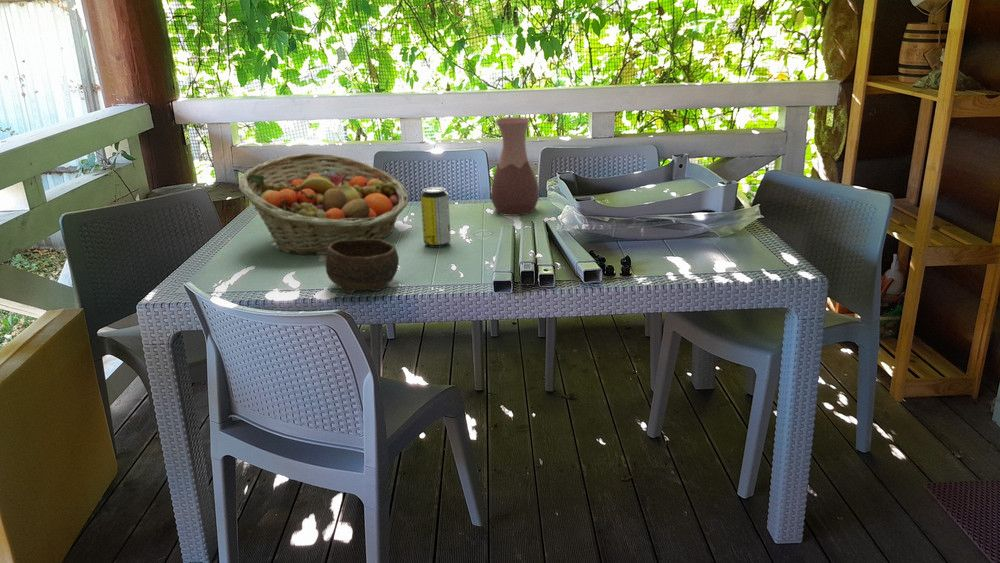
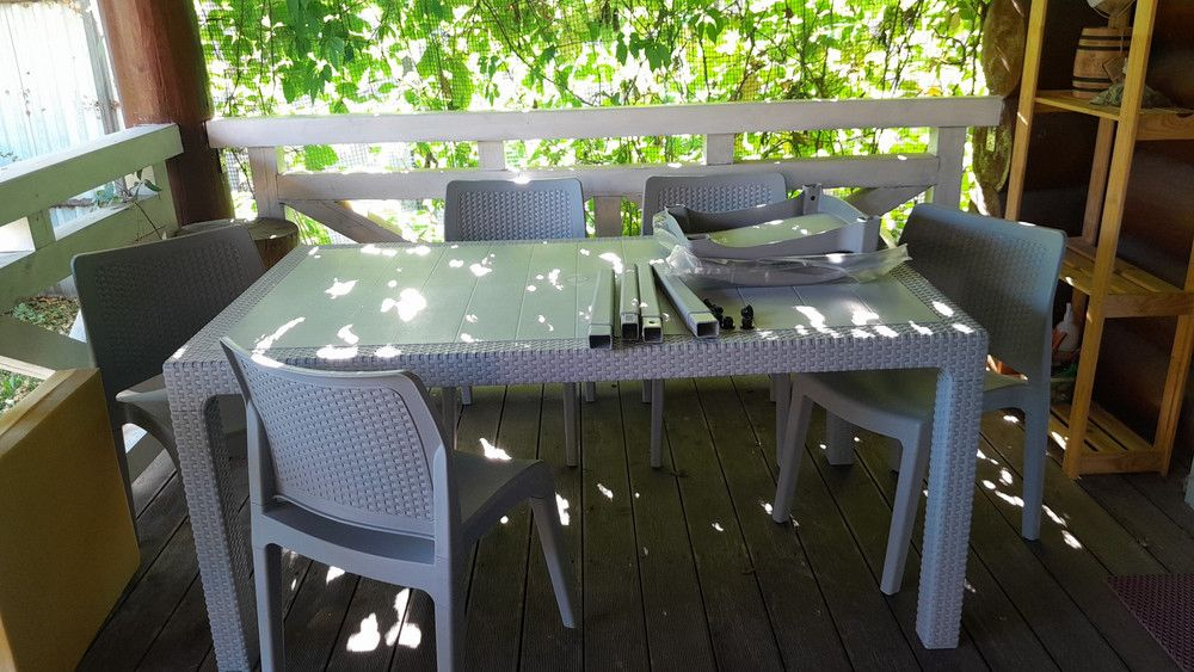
- fruit basket (327, 201)
- bowl (362, 263)
- vase (514, 166)
- beverage can (435, 217)
